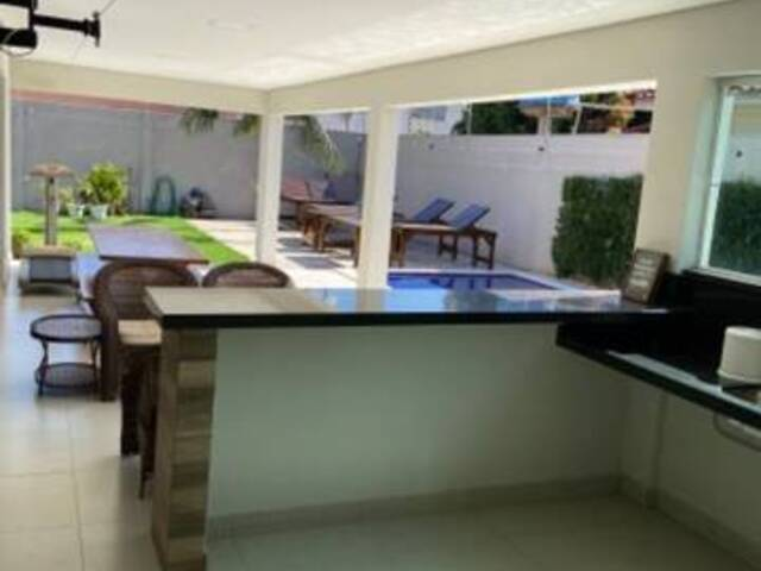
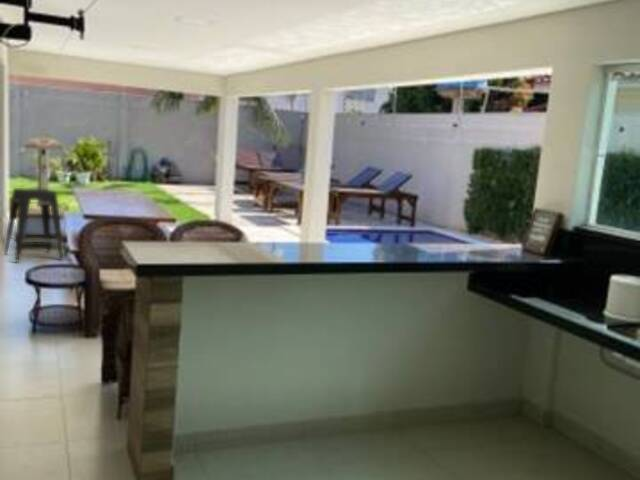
+ stool (26, 223)
